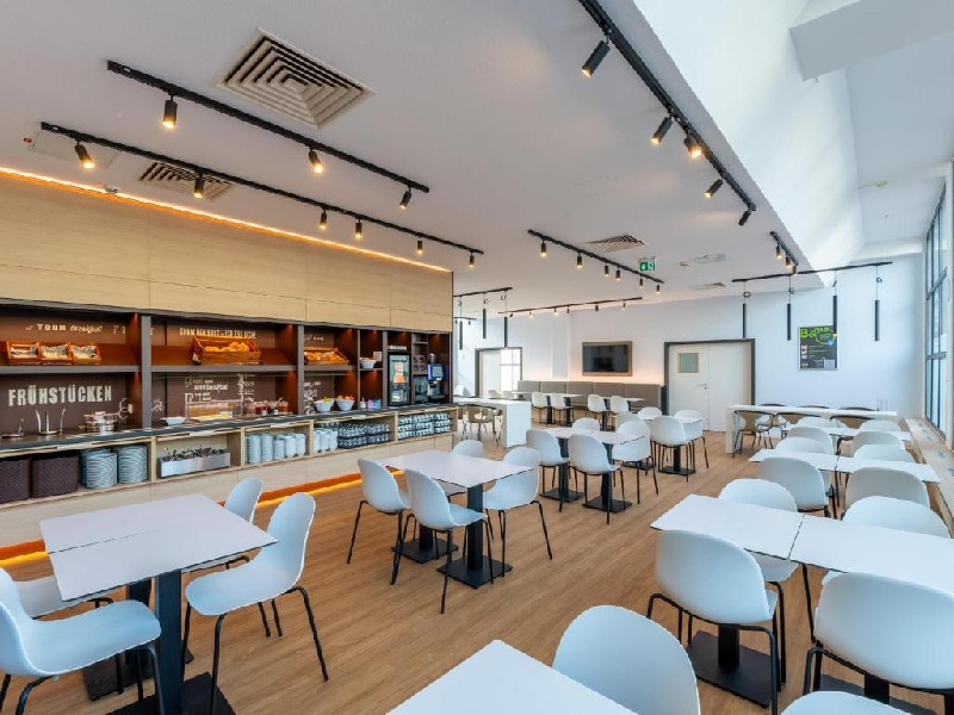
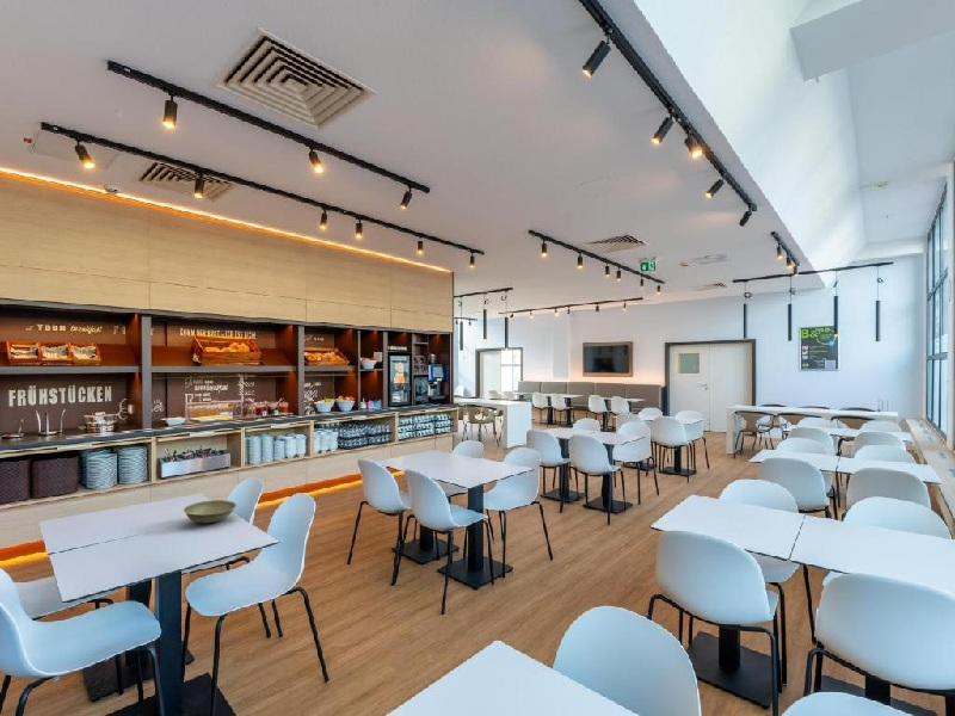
+ bowl (210, 512)
